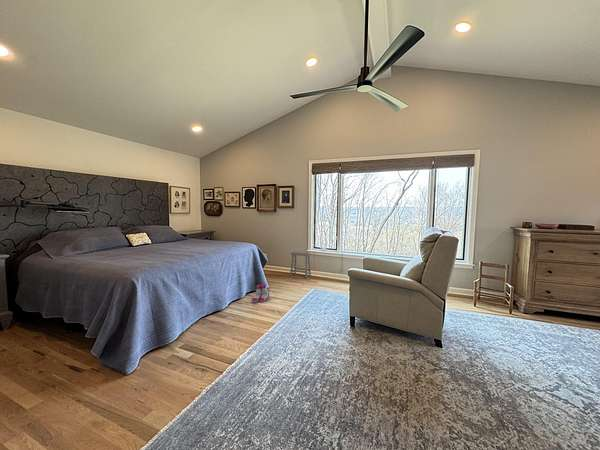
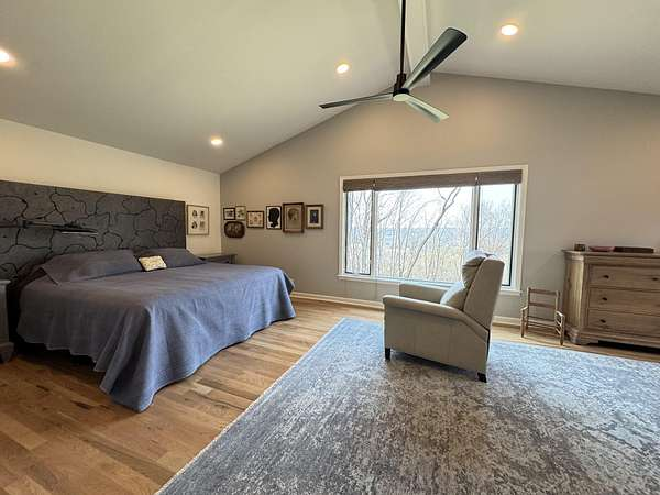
- boots (260, 292)
- footstool (298, 268)
